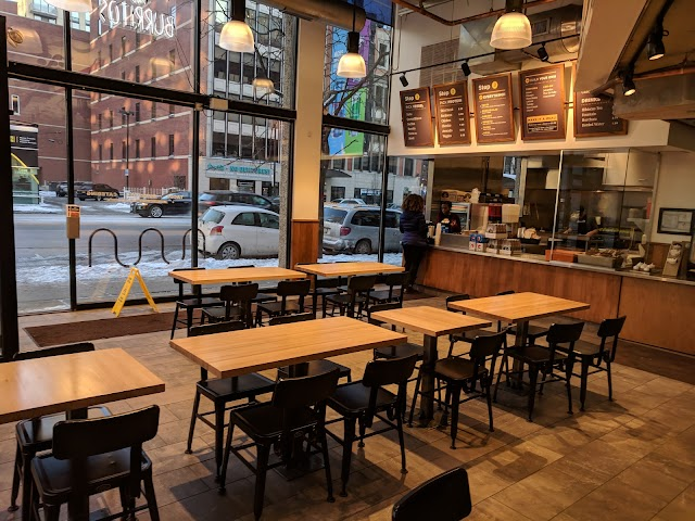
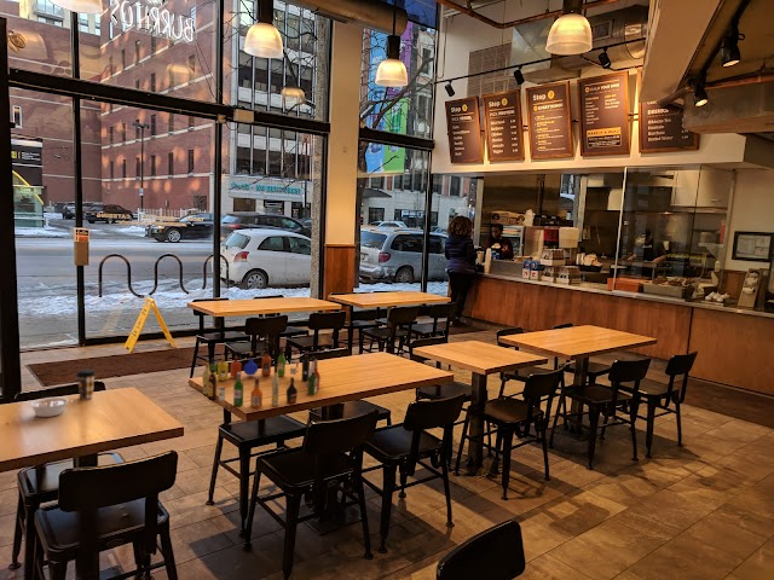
+ bottle collection (261, 370)
+ coffee cup (86, 384)
+ legume (51, 406)
